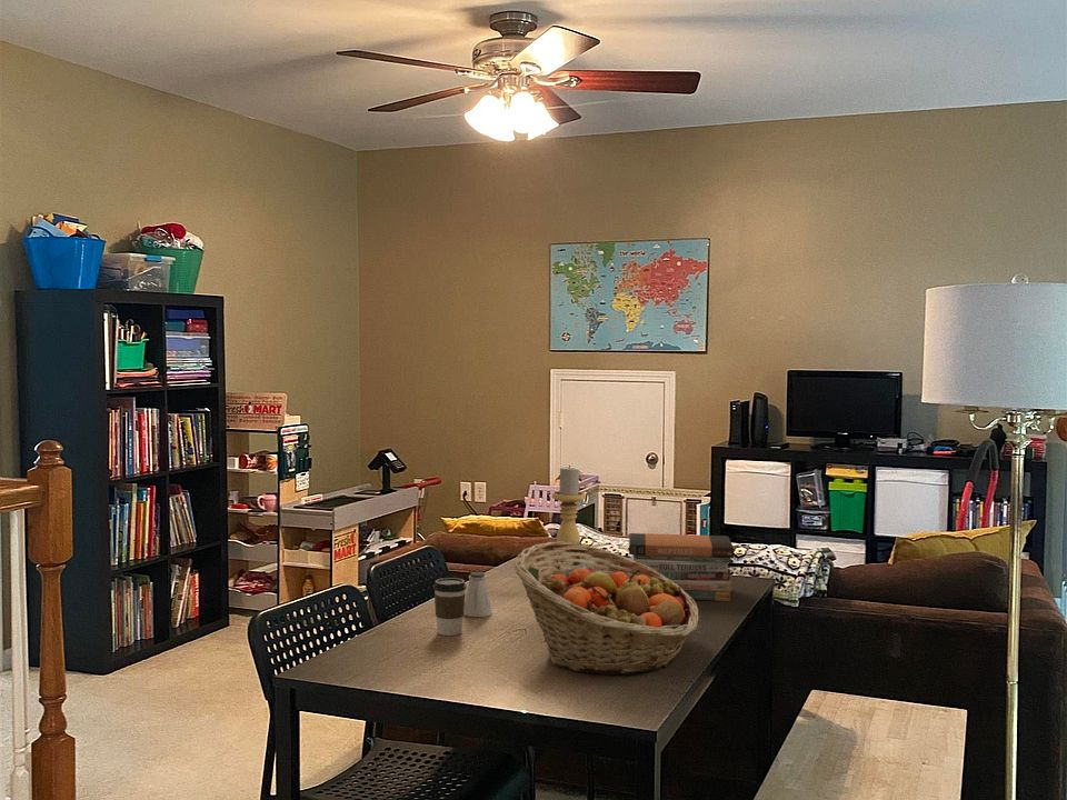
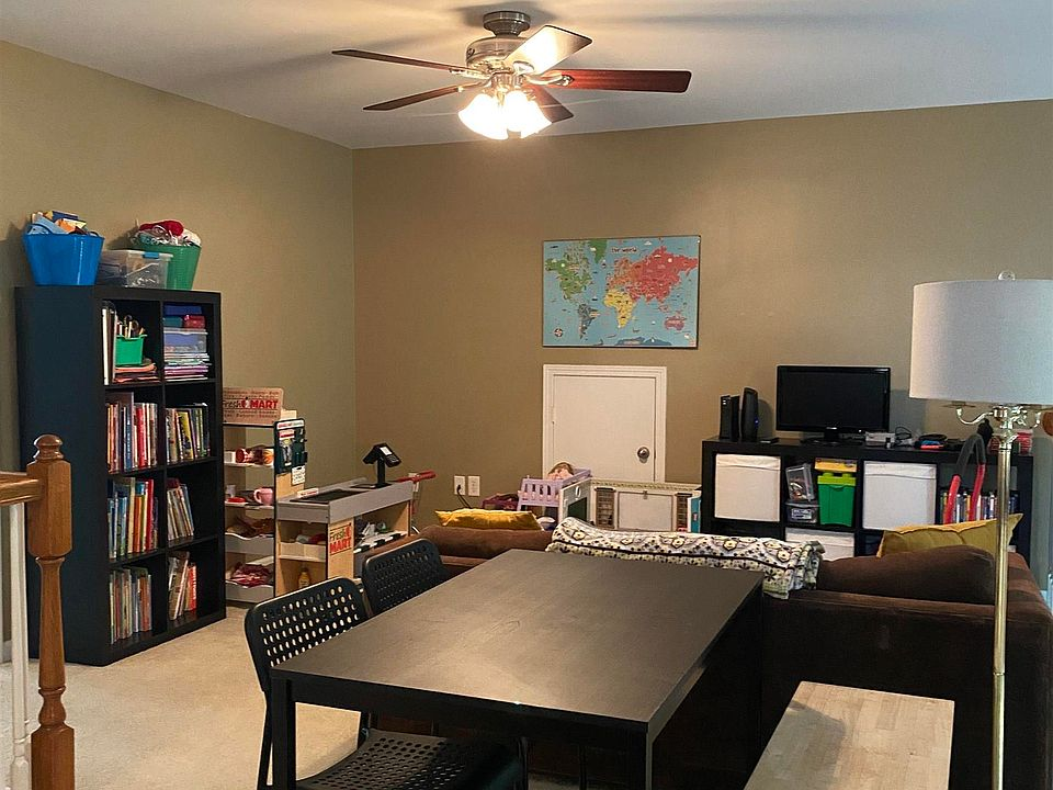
- saltshaker (477, 593)
- book stack (678, 566)
- fruit basket (607, 602)
- candle holder (568, 530)
- coffee cup (449, 607)
